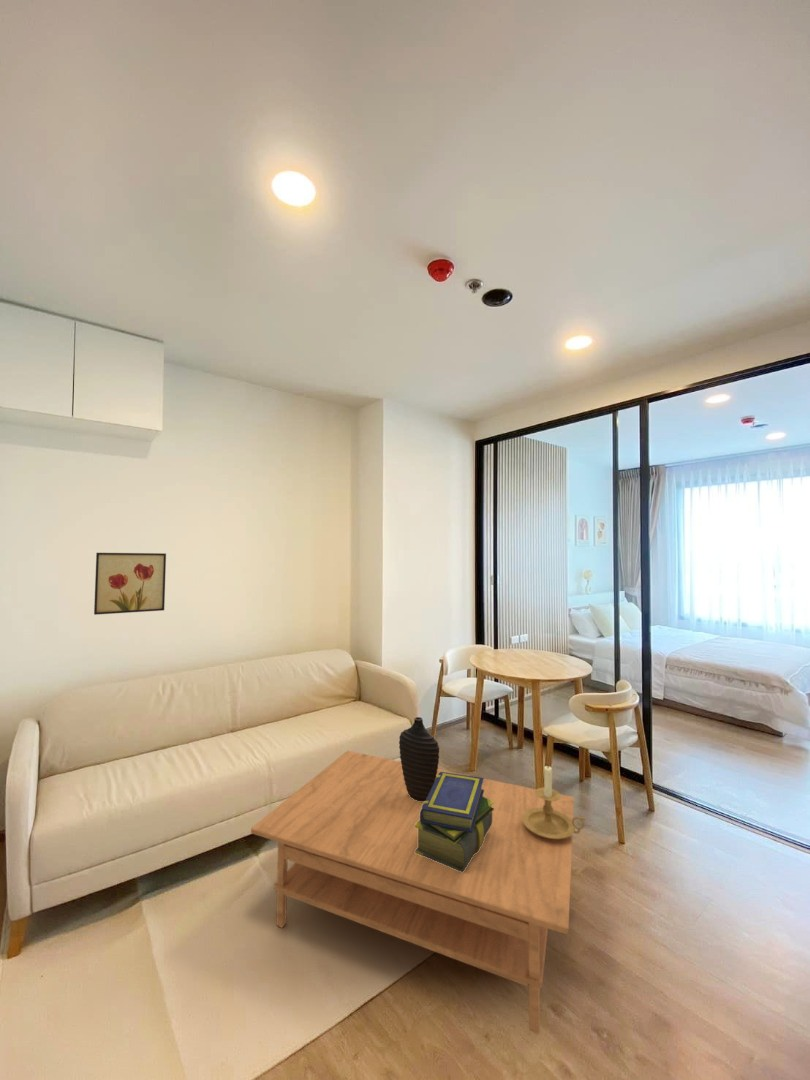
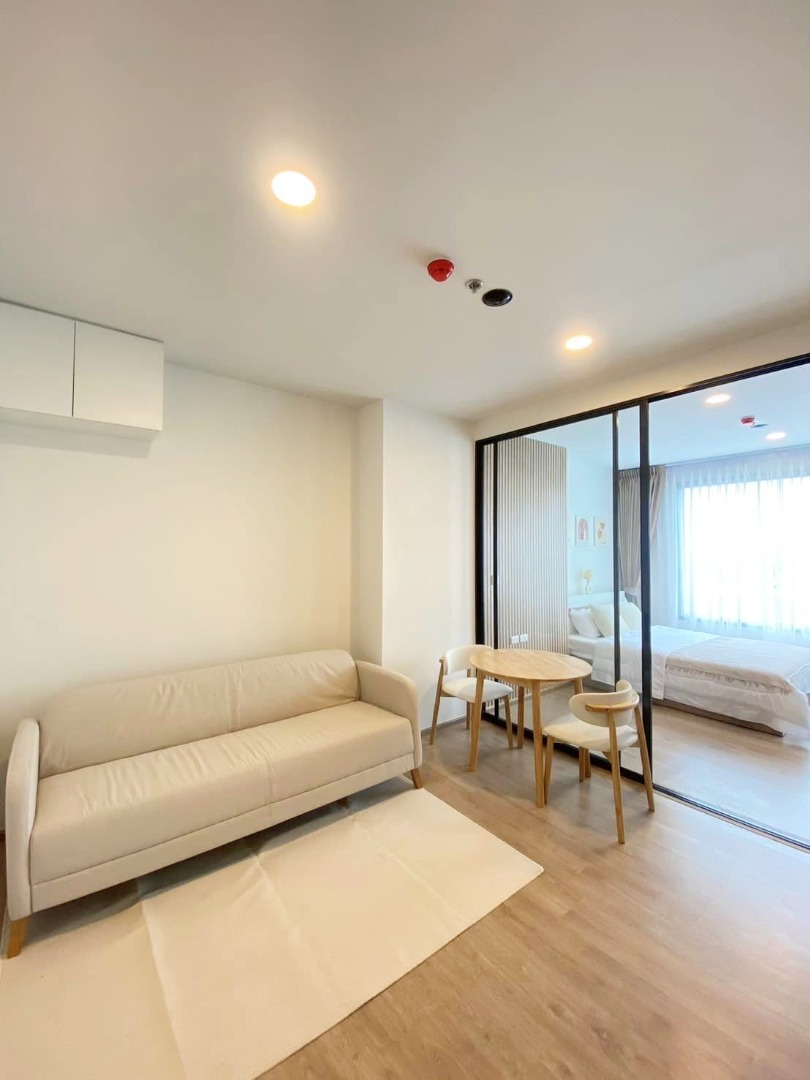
- stack of books (455, 815)
- coffee table (422, 858)
- decorative vase (418, 757)
- wall art (131, 582)
- candle holder (548, 796)
